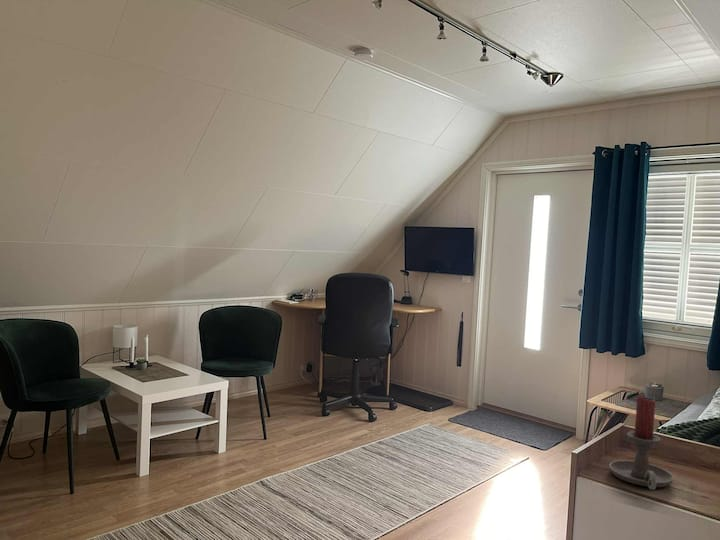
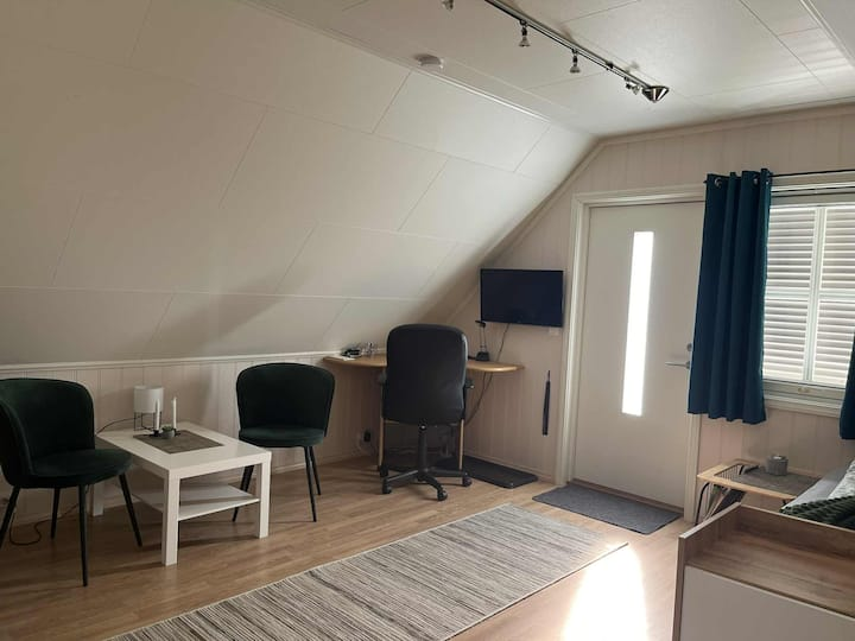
- candle holder (645, 439)
